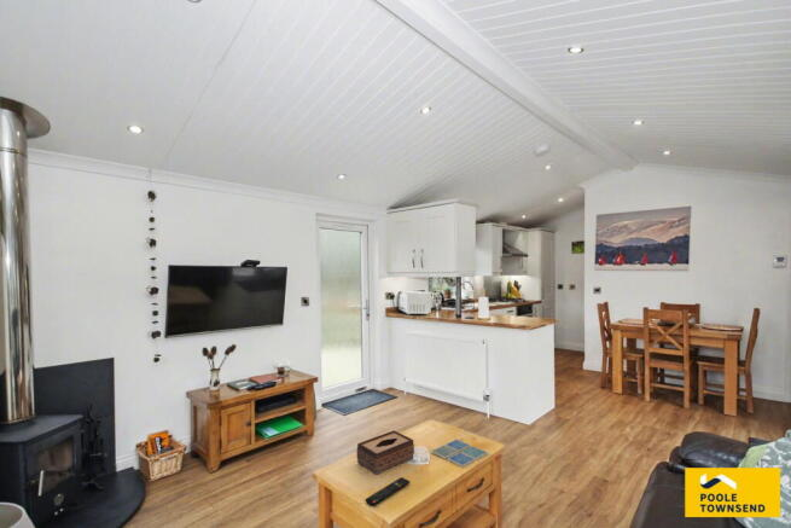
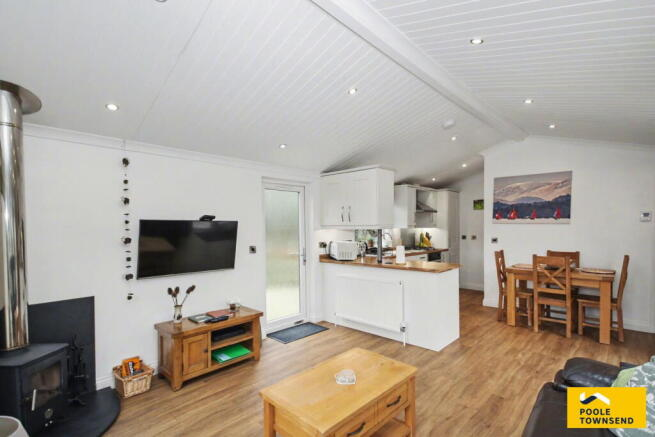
- remote control (388, 491)
- tissue box (385, 451)
- drink coaster (459, 452)
